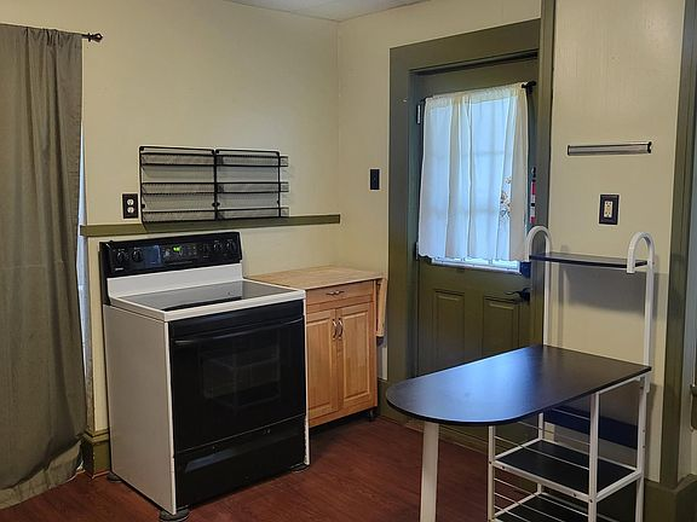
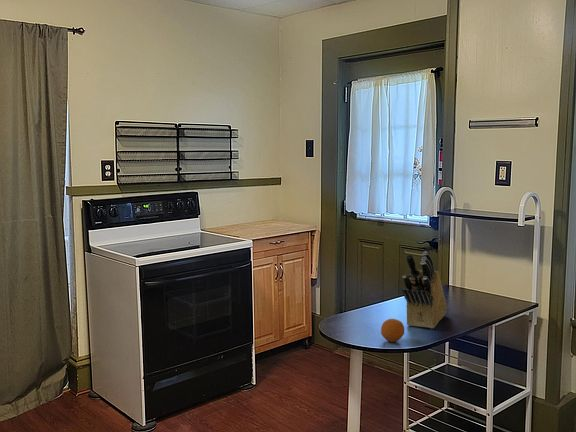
+ fruit (392, 330)
+ knife block (425, 285)
